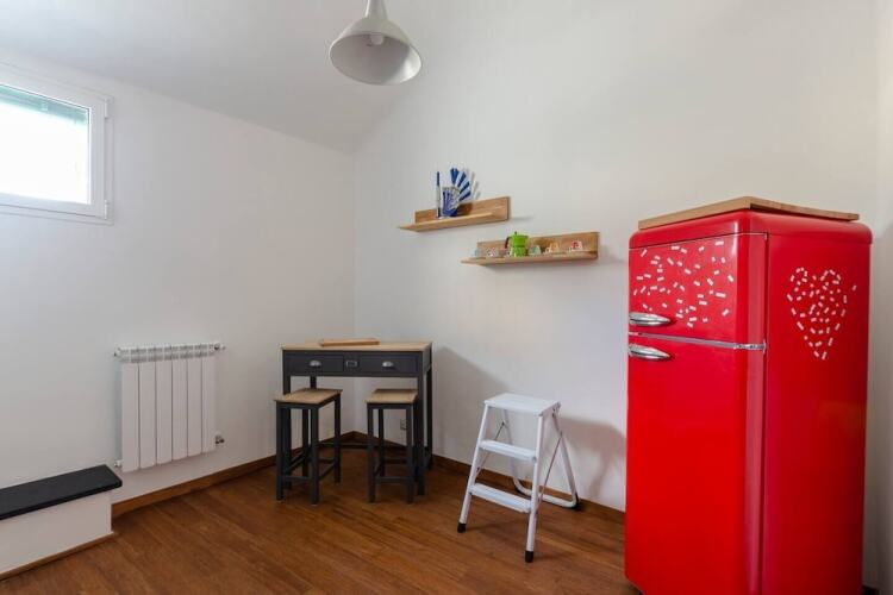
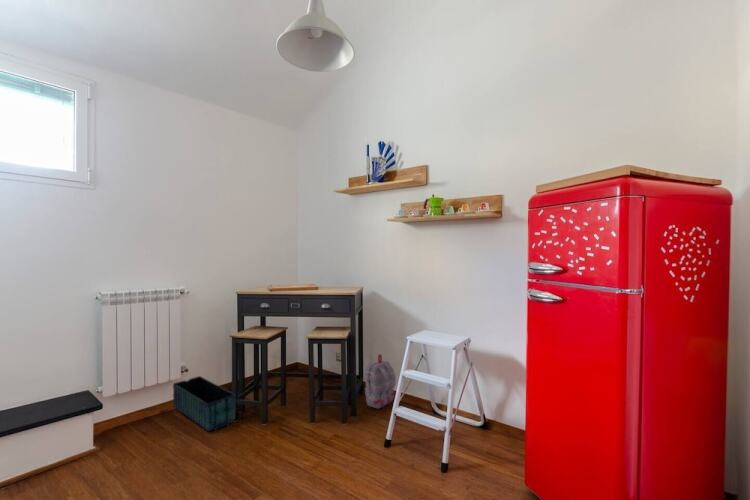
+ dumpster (203, 402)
+ backpack (380, 379)
